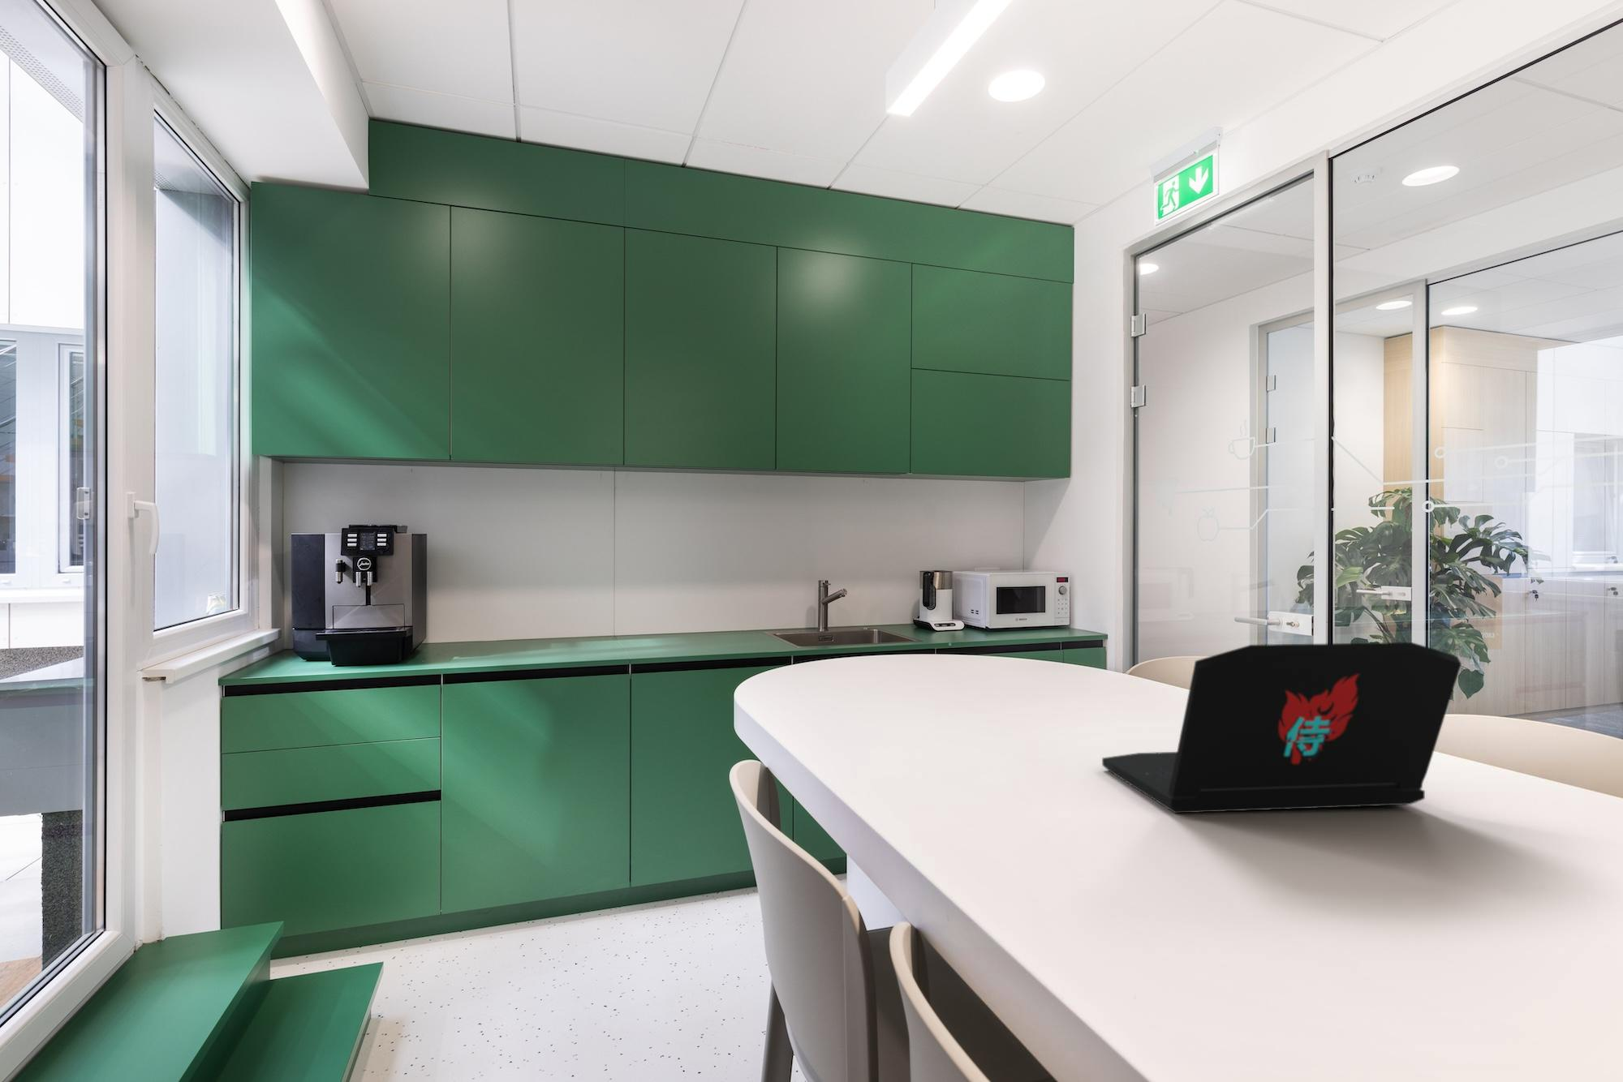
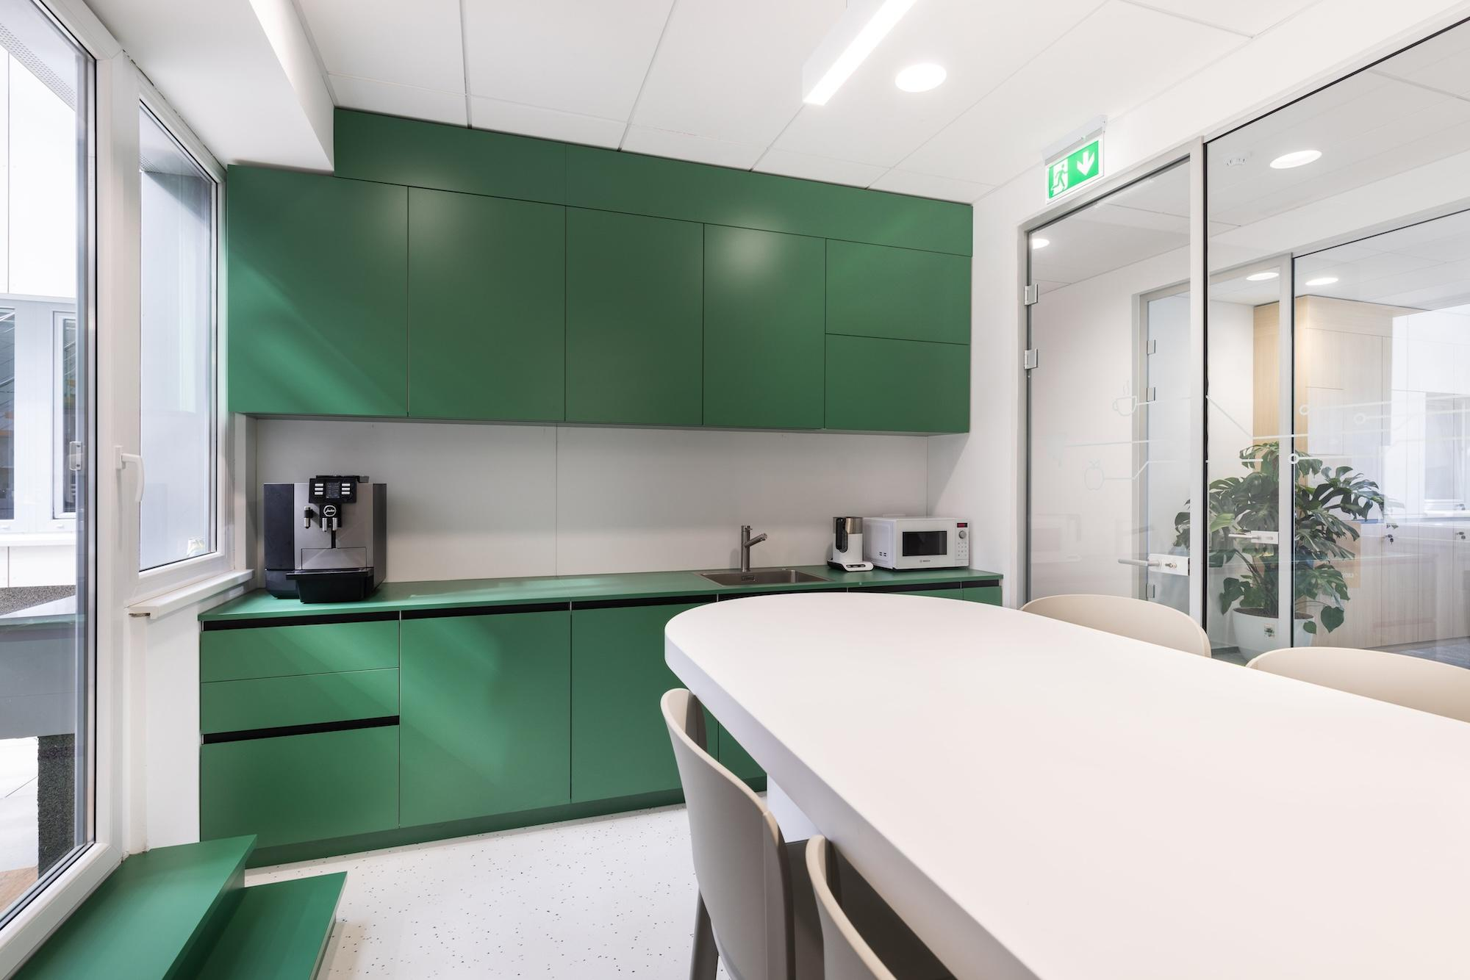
- laptop (1261, 711)
